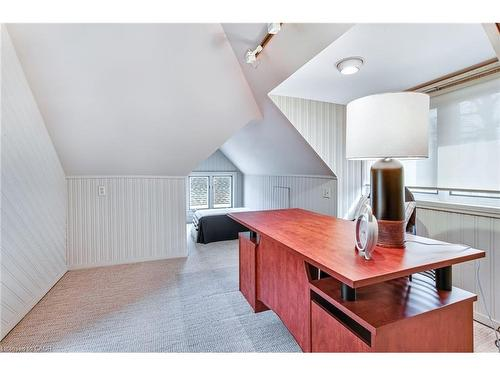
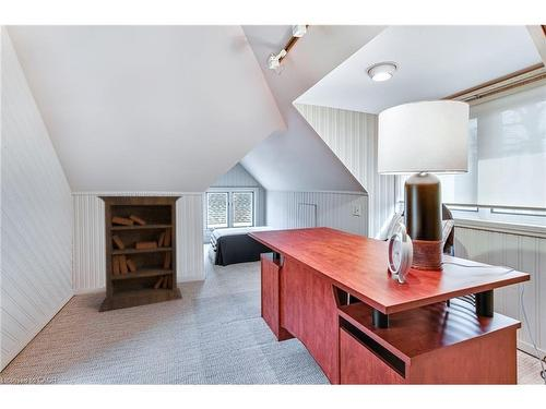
+ bookcase (143, 248)
